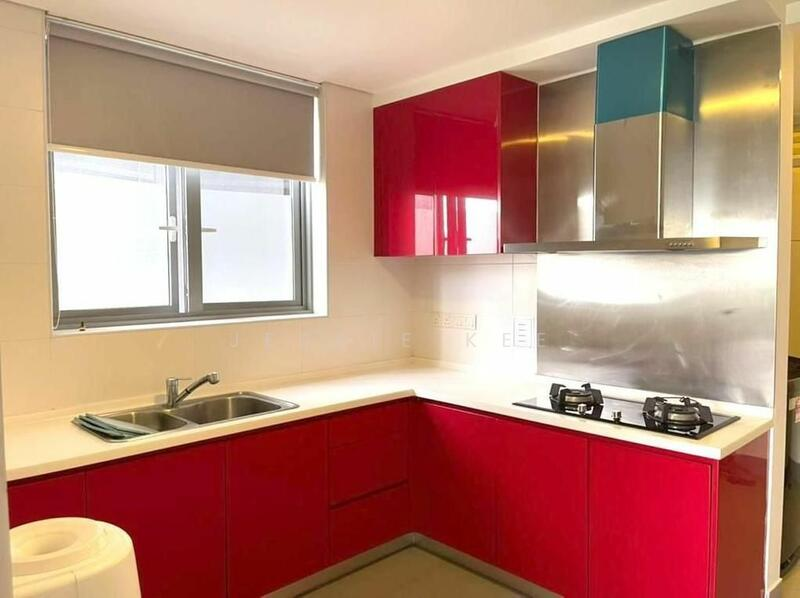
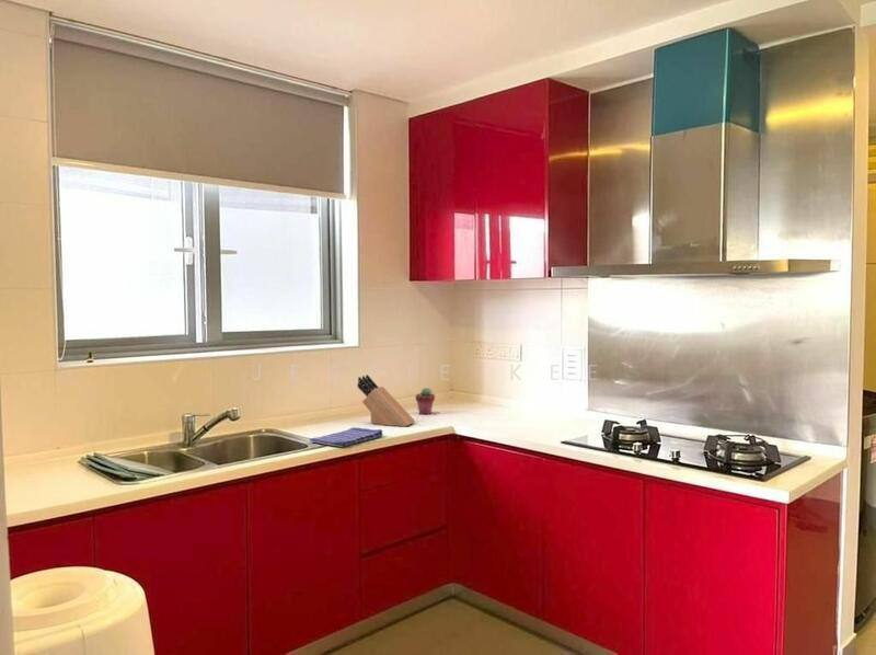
+ knife block (384, 399)
+ potted succulent (425, 400)
+ dish towel (347, 435)
